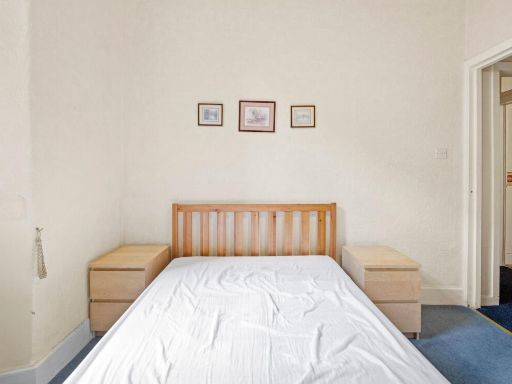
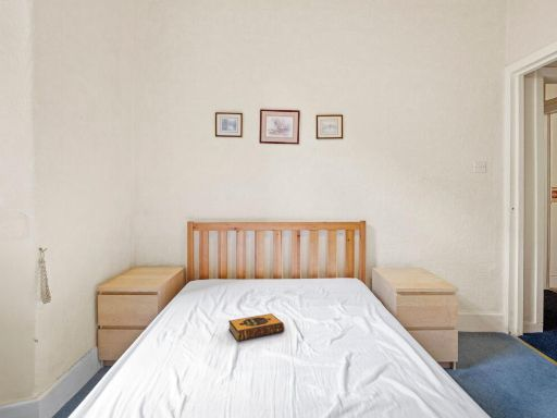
+ hardback book (256, 327)
